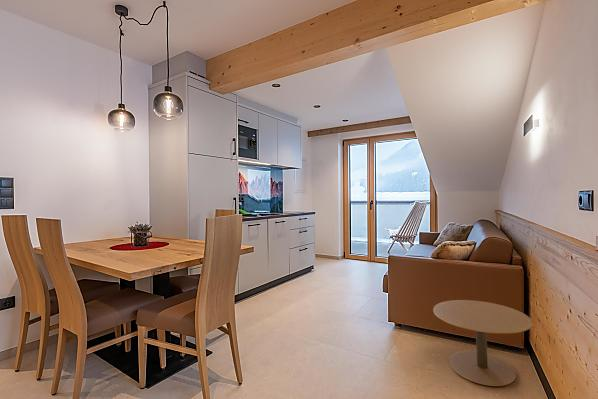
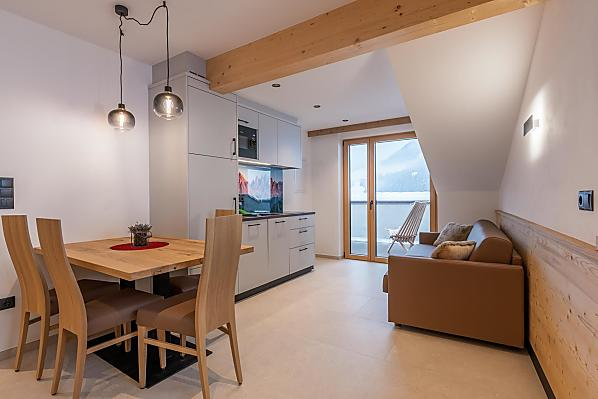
- side table (479, 339)
